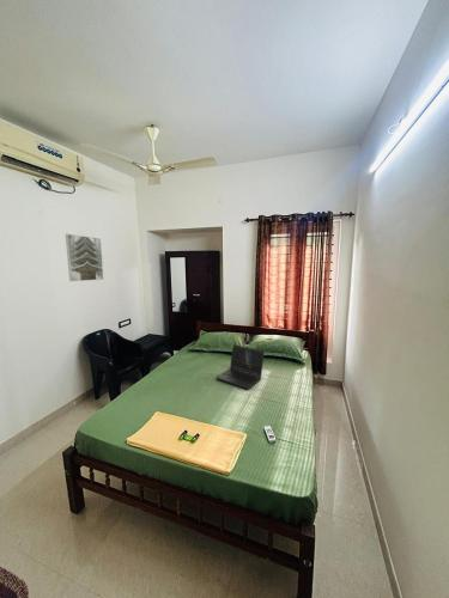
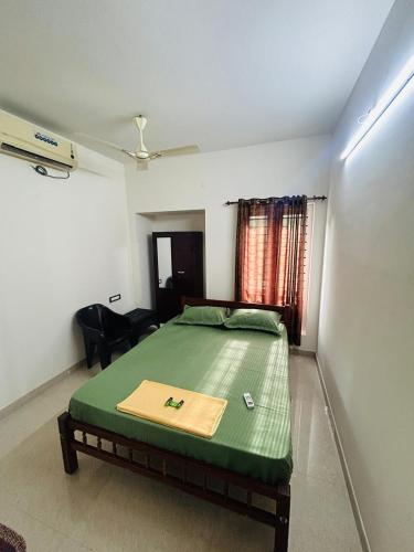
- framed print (85, 258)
- laptop computer (239, 365)
